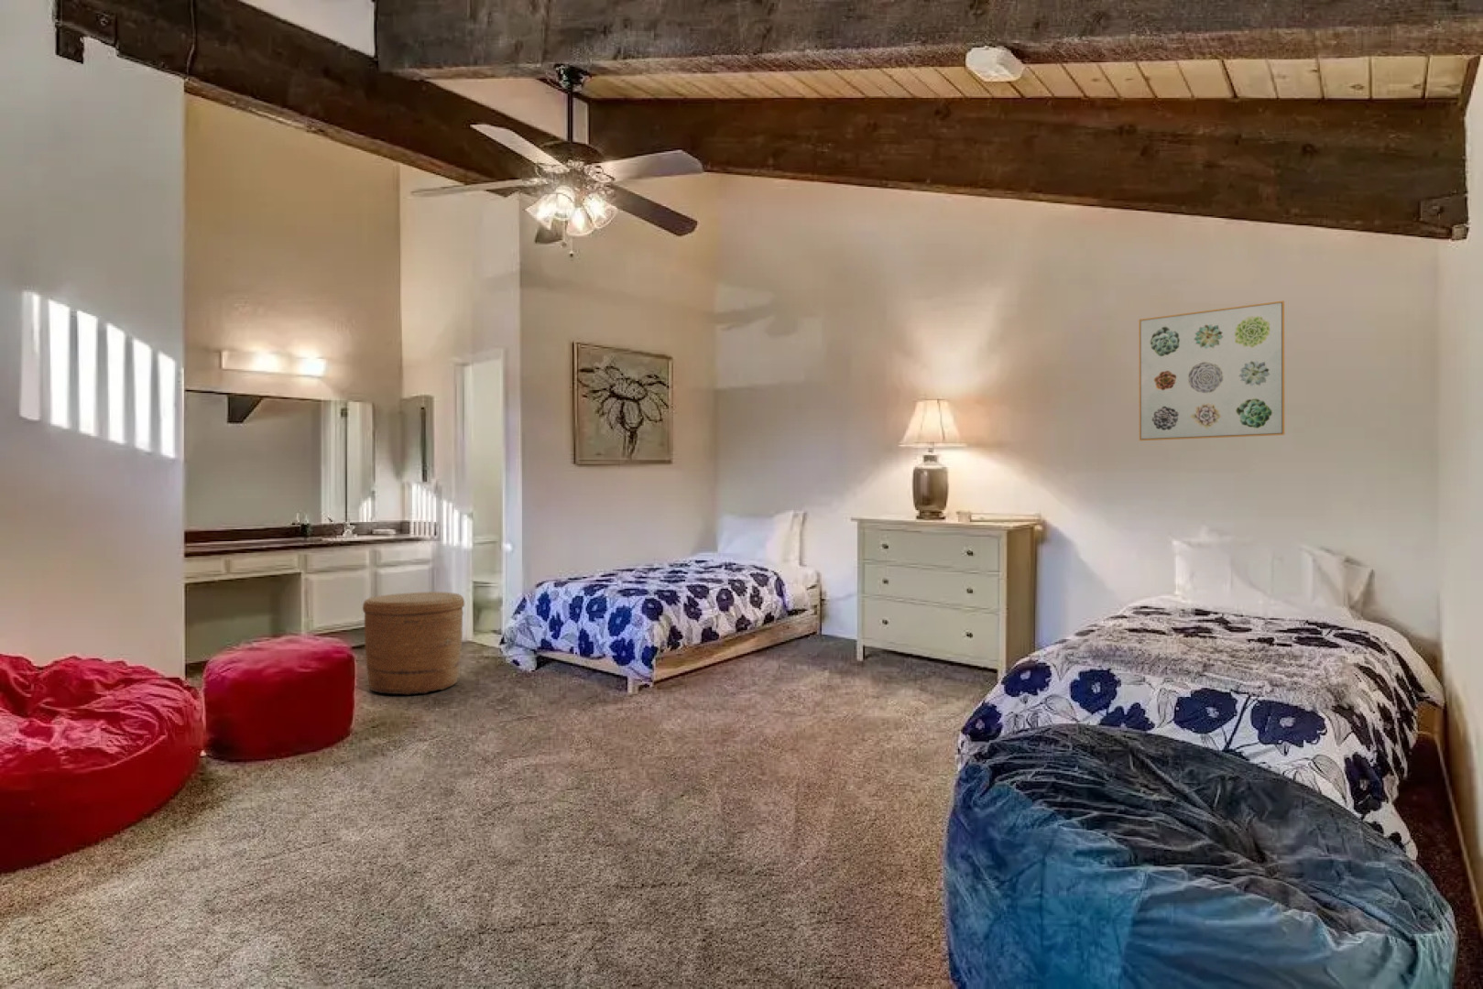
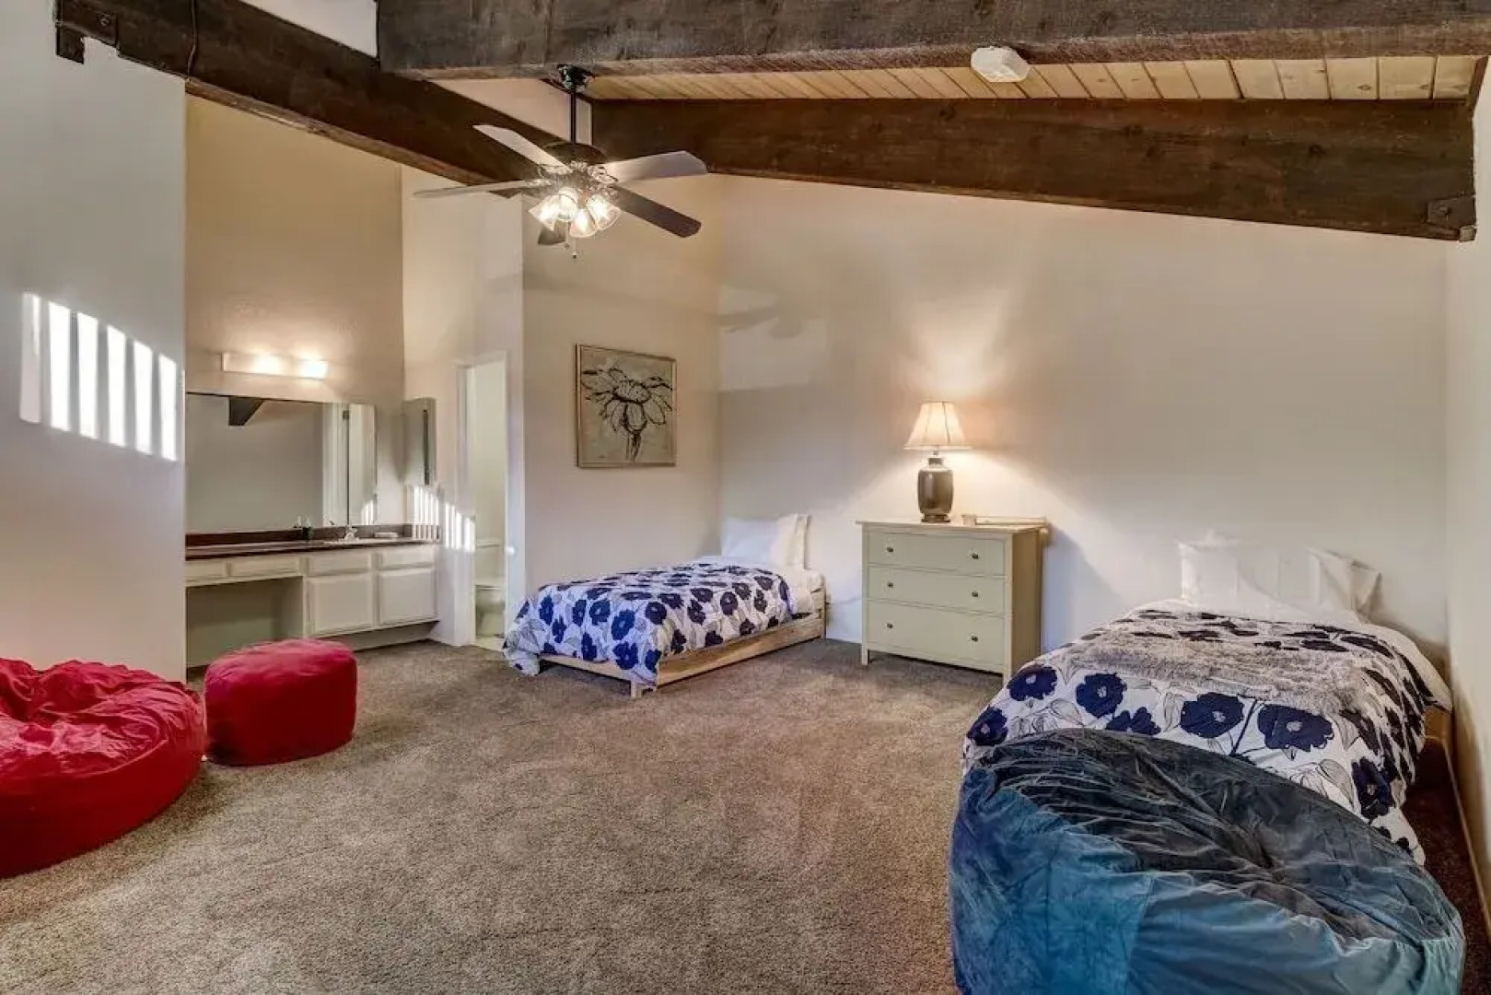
- basket (414, 641)
- wall art (1208, 373)
